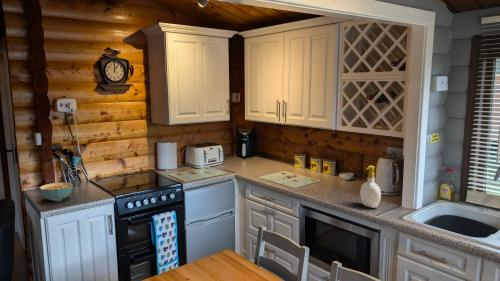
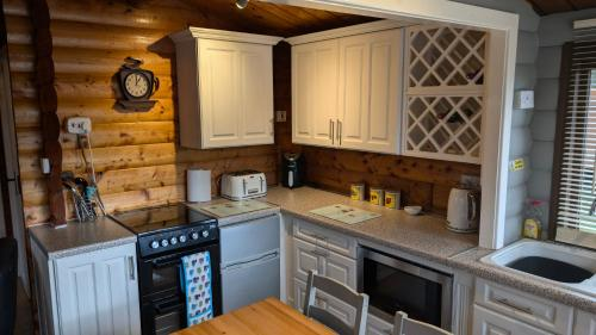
- cereal bowl (56, 193)
- soap bottle (370, 186)
